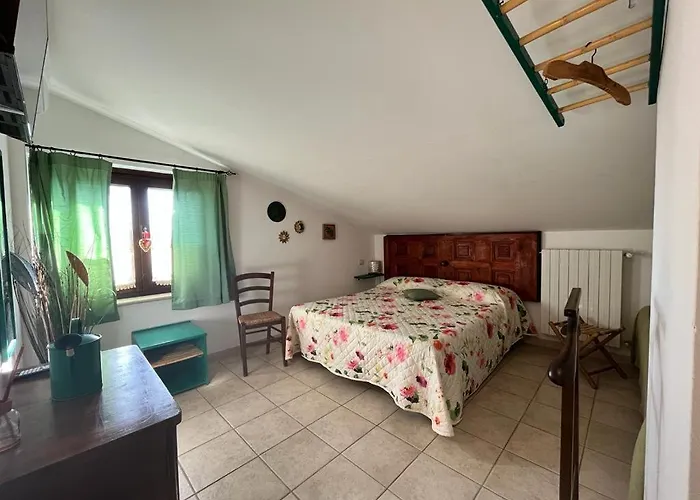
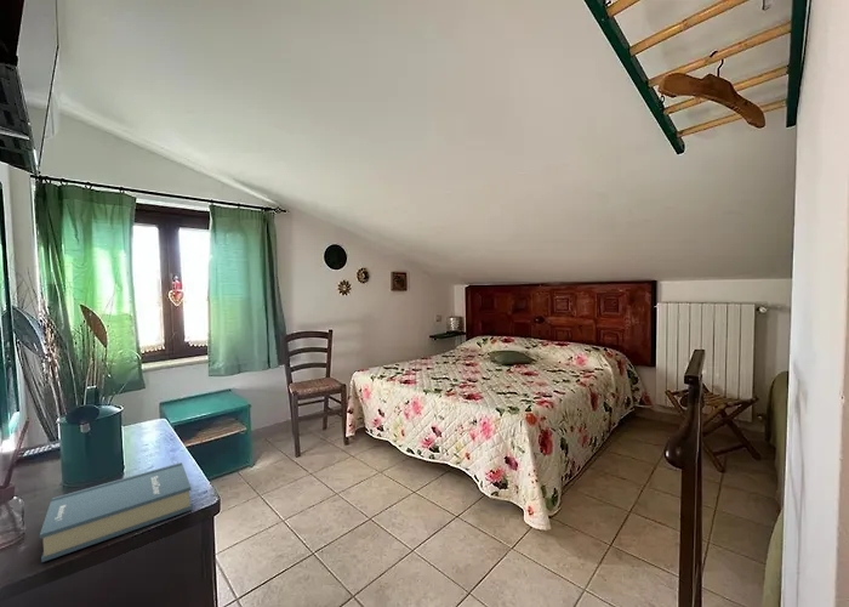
+ hardback book (122, 503)
